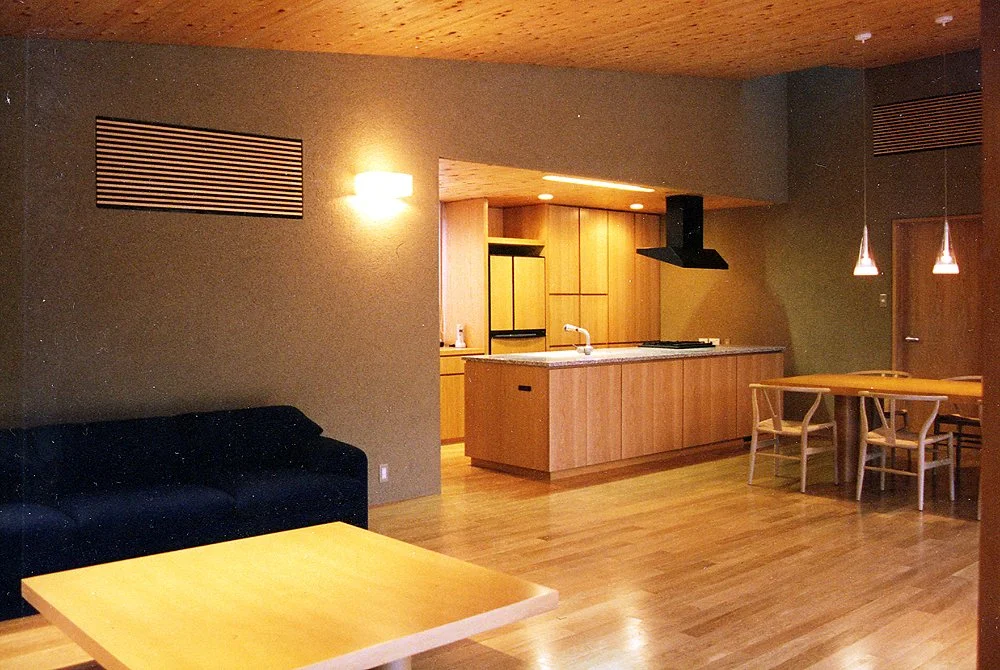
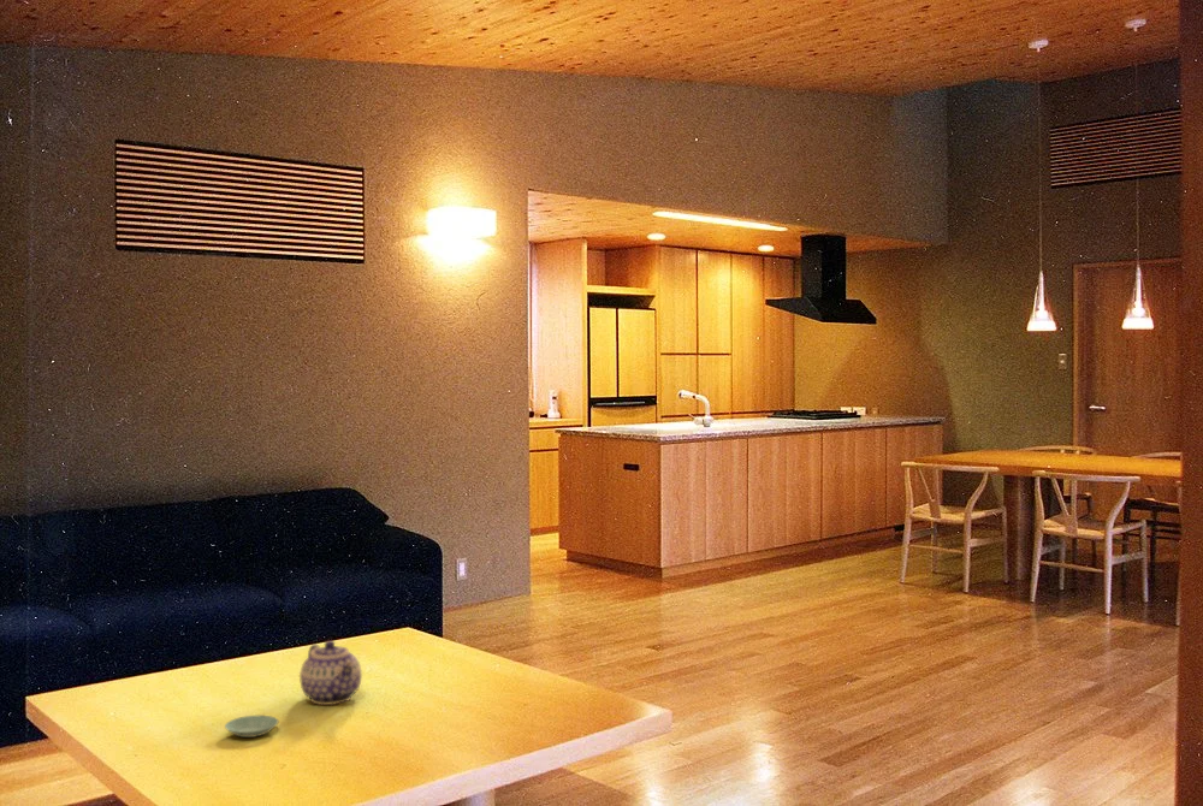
+ teapot (331, 669)
+ saucer (251, 728)
